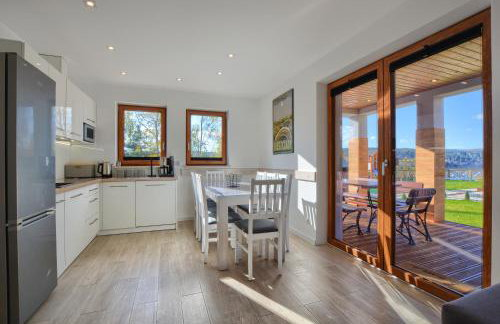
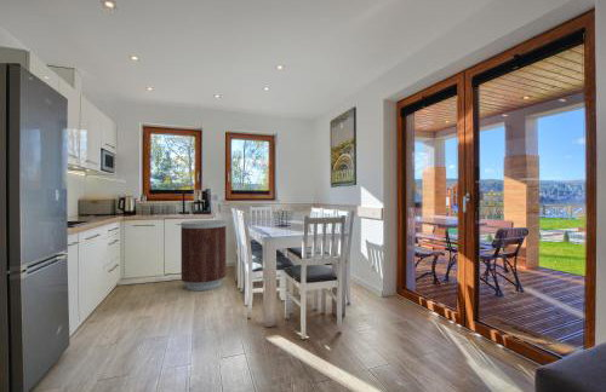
+ trash can (204, 253)
